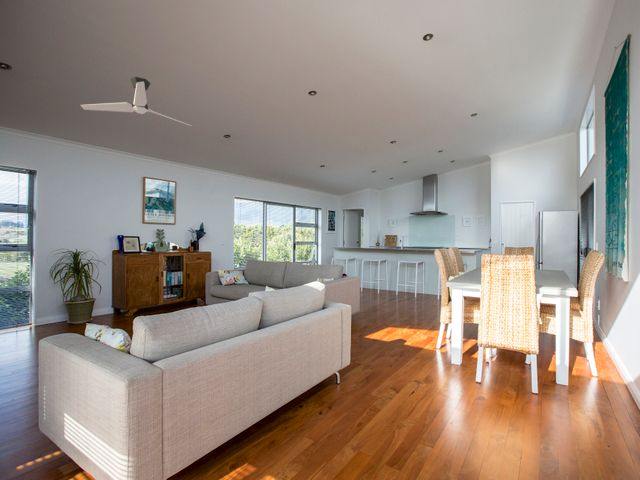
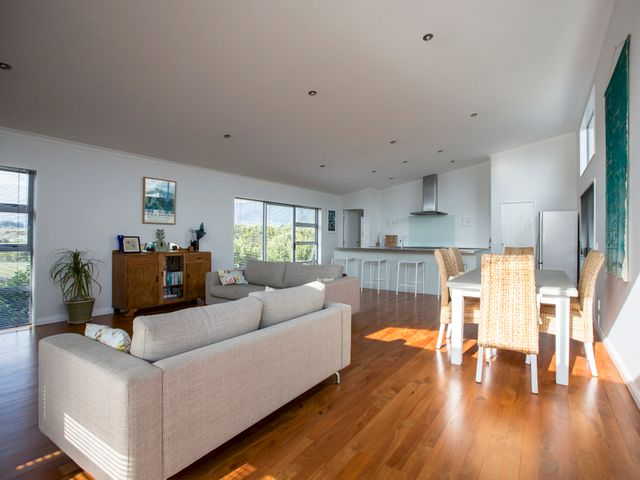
- ceiling fan (140, 91)
